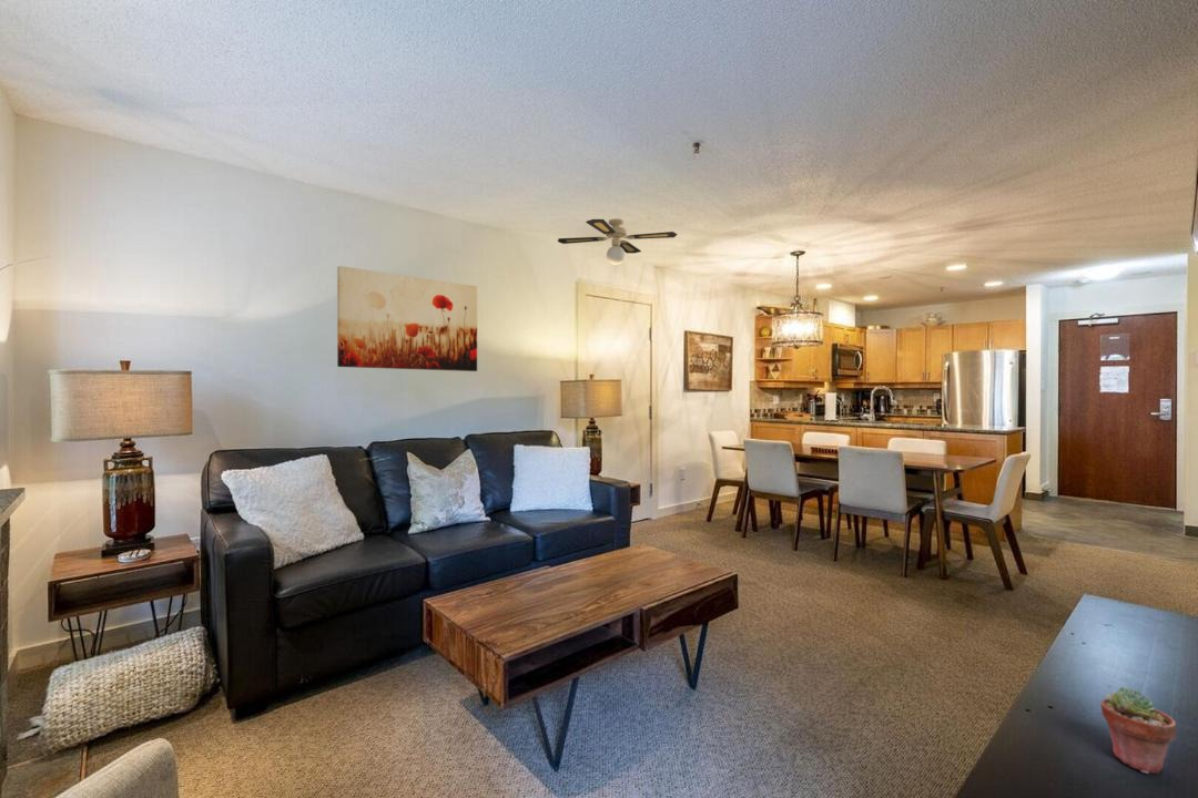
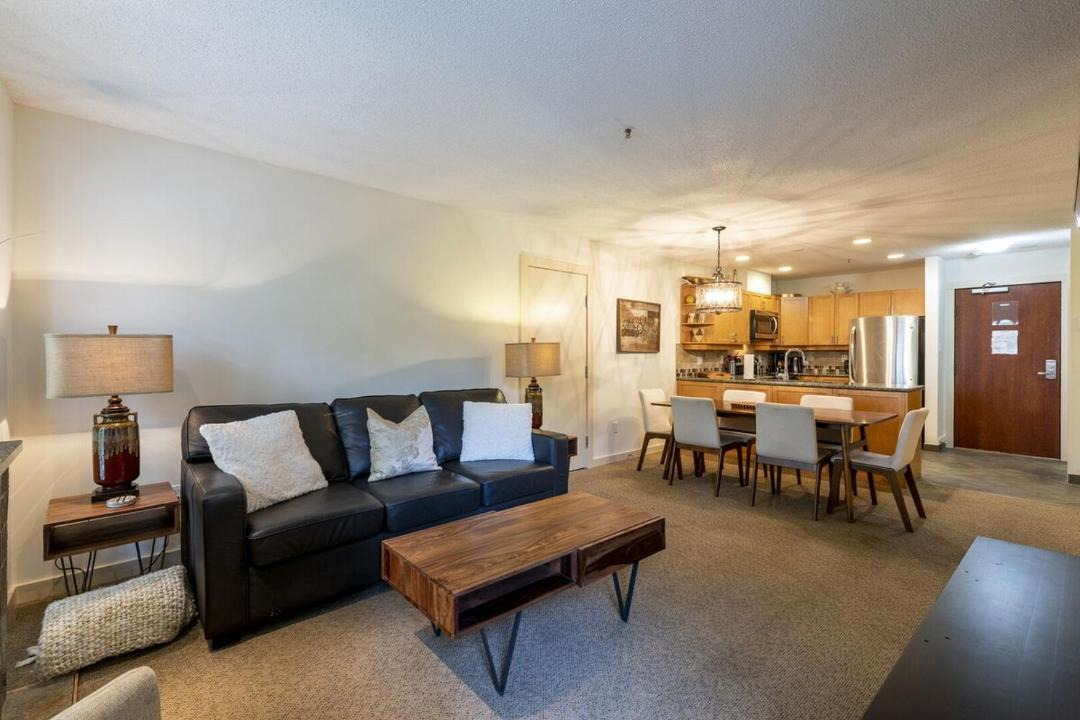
- potted succulent (1136, 725)
- ceiling fan (616, 243)
- wall art (413, 323)
